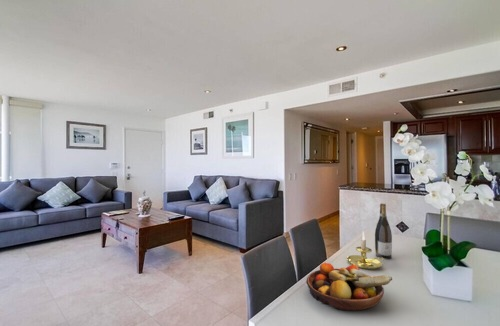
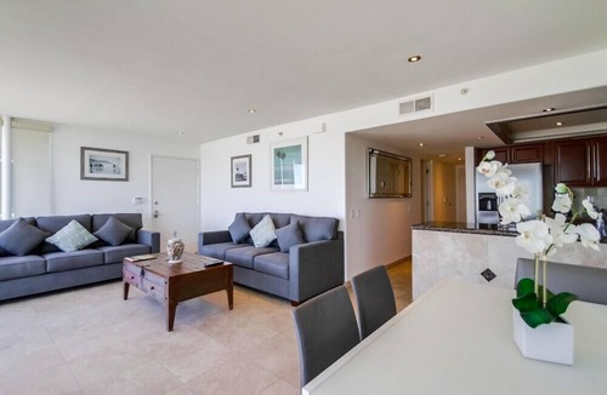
- fruit bowl (344, 279)
- wine bottle (383, 230)
- candle holder (366, 248)
